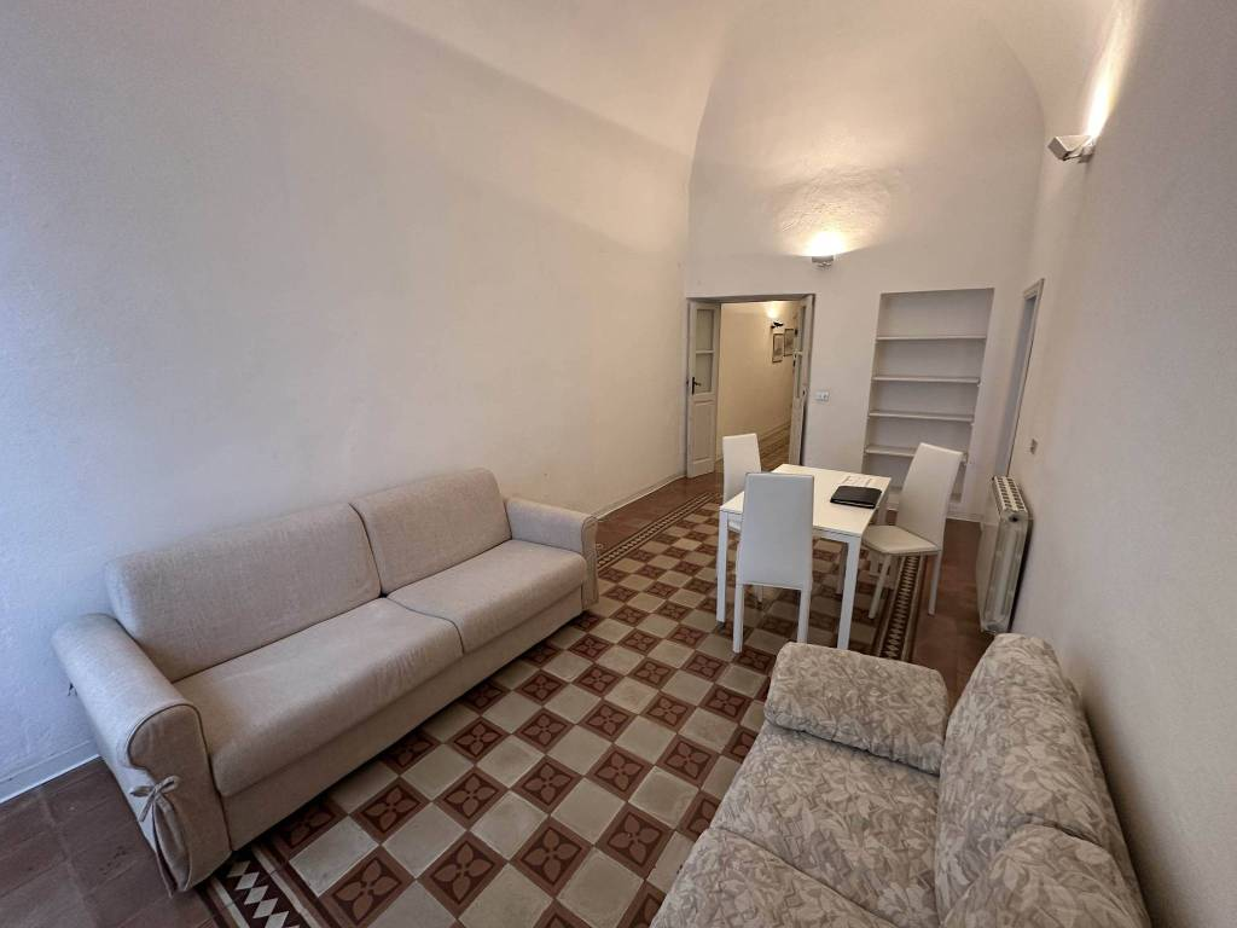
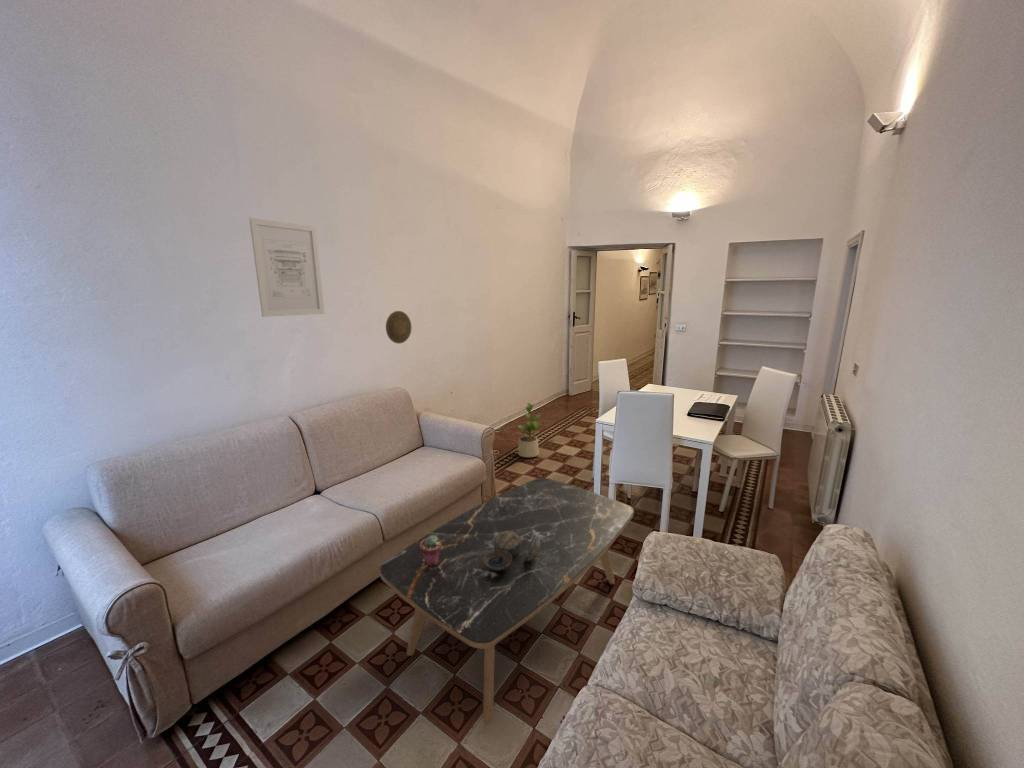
+ coffee table (521, 575)
+ wall art (289, 270)
+ potted plant (529, 427)
+ decorative bowl (510, 544)
+ potted succulent (431, 548)
+ decorative plate (399, 327)
